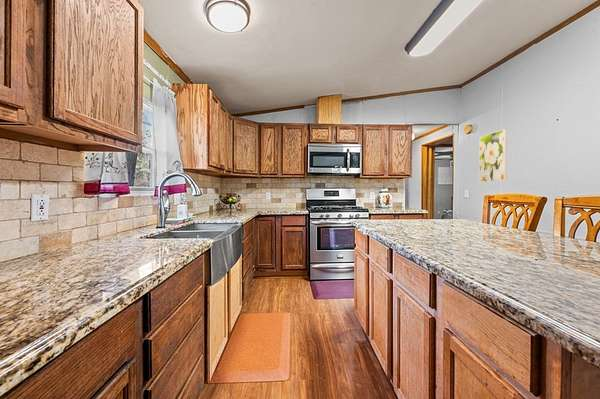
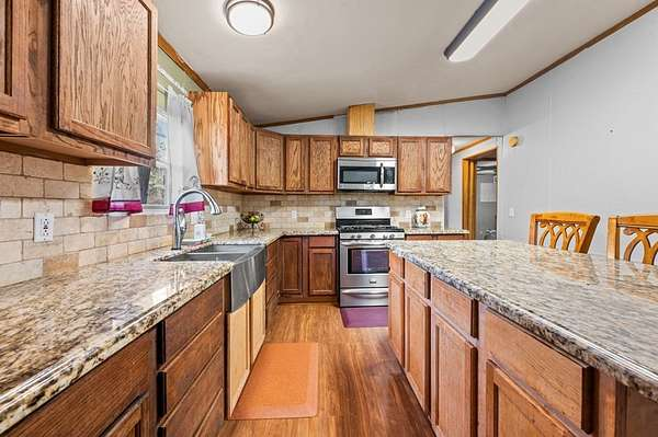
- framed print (492, 157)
